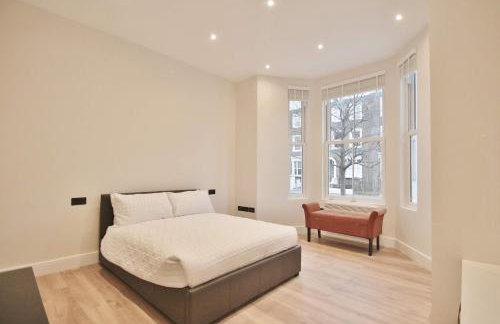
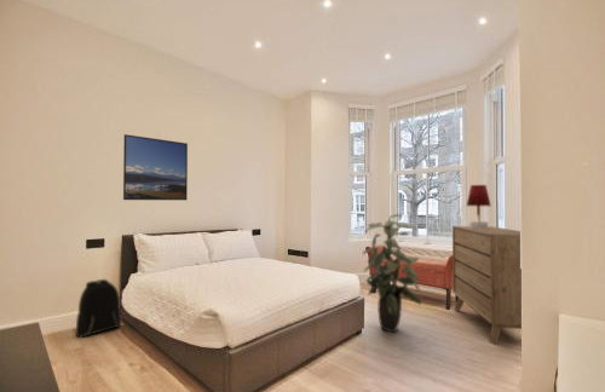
+ backpack (98, 304)
+ indoor plant (392, 272)
+ dresser (491, 277)
+ table lamp (478, 206)
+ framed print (157, 169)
